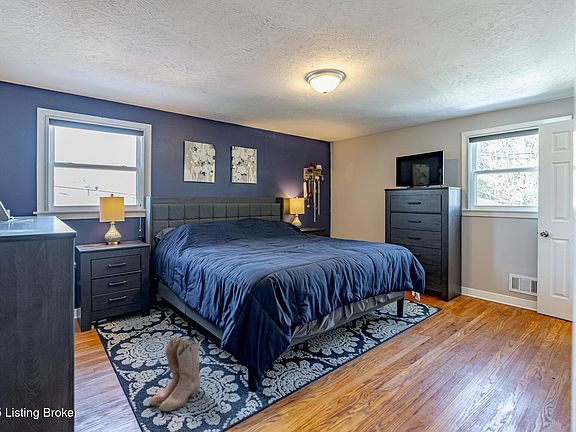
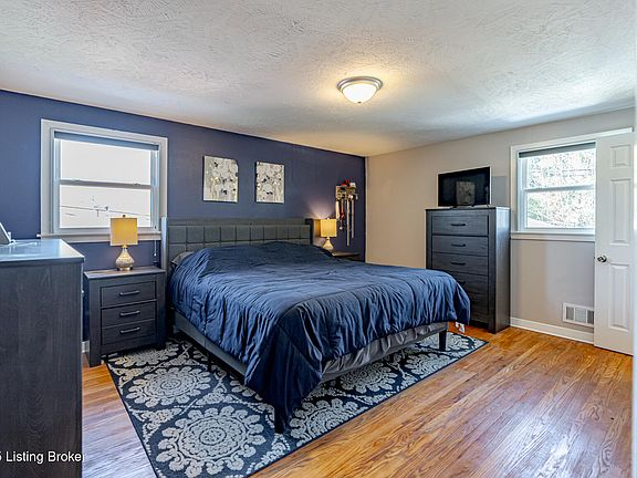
- boots (175, 369)
